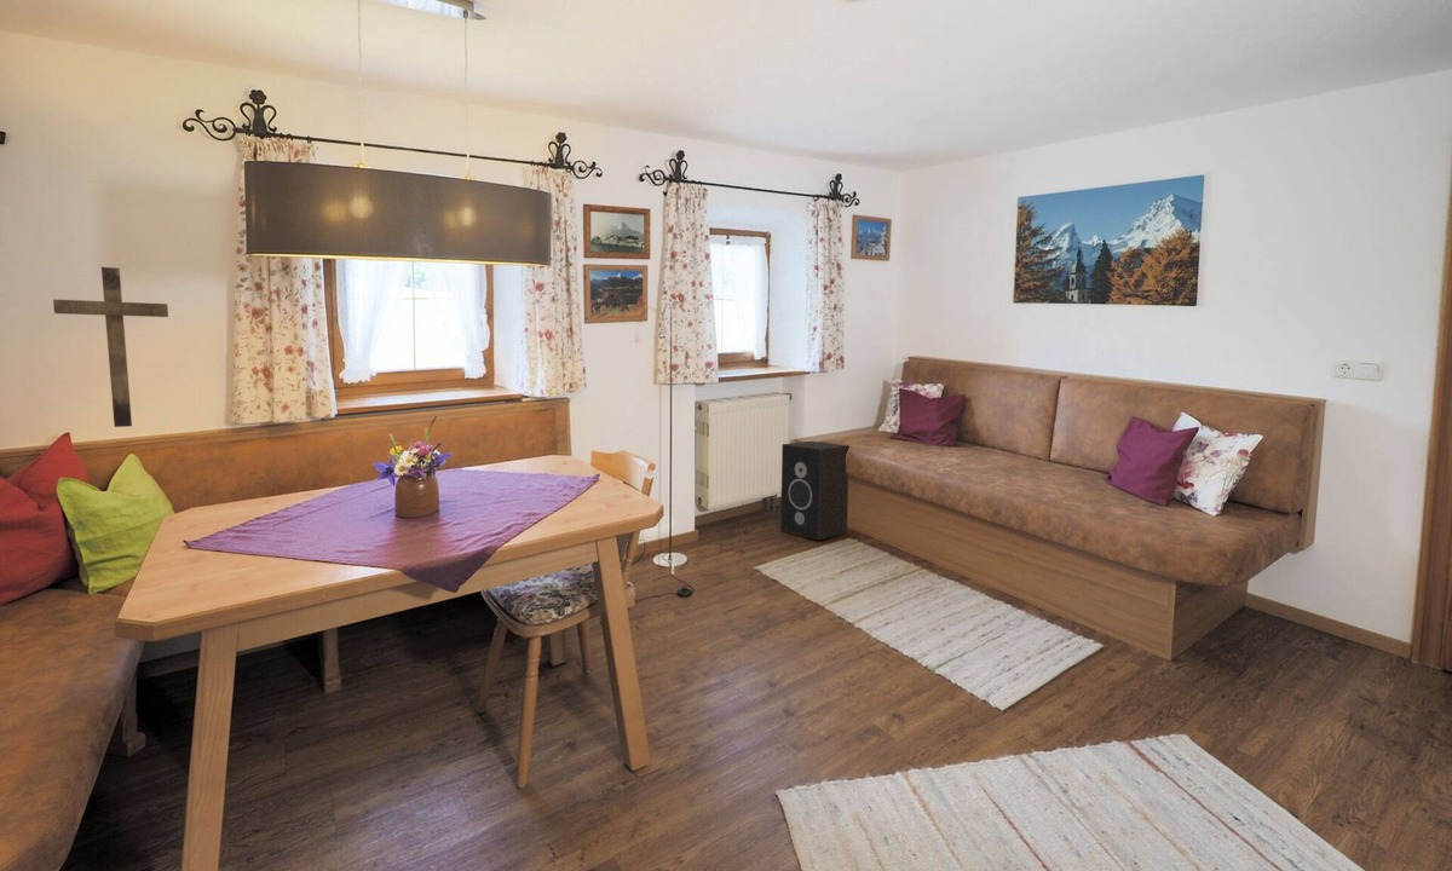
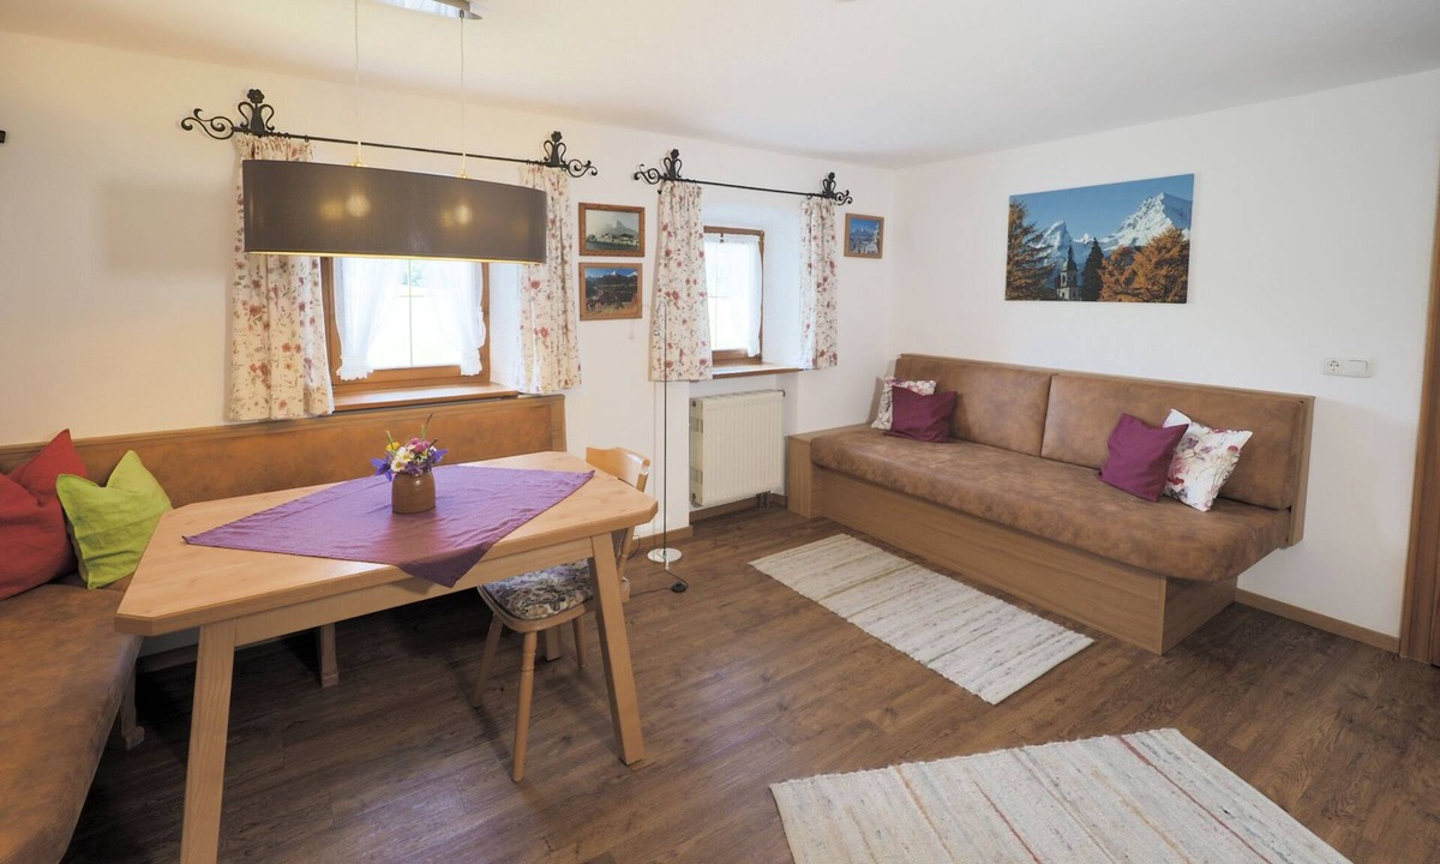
- crucifix (116, 347)
- speaker (814, 488)
